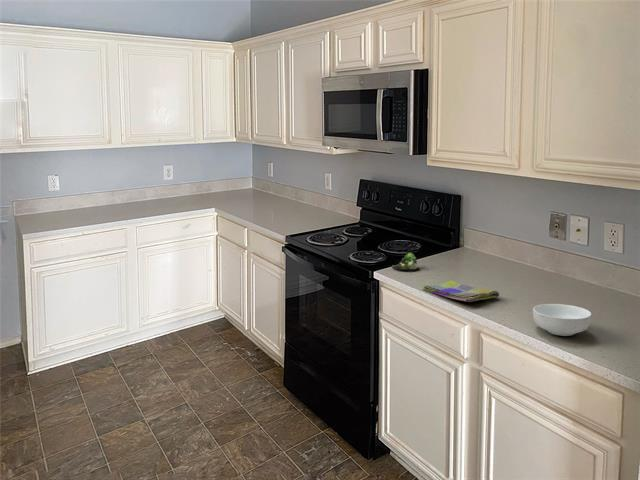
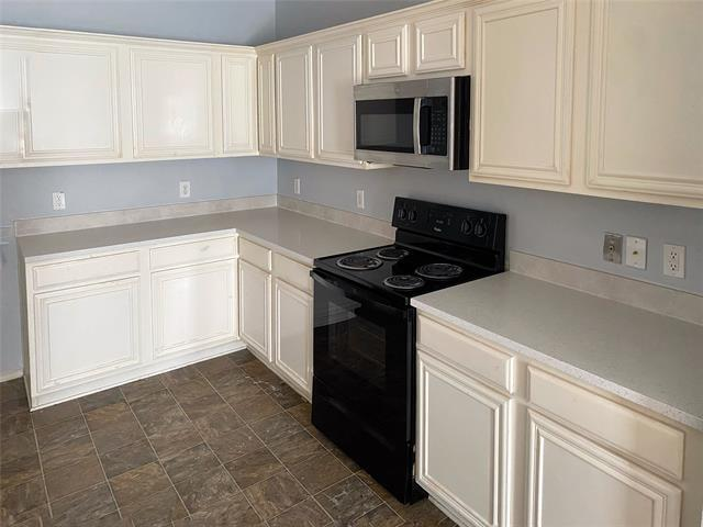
- succulent plant (405, 260)
- cereal bowl (561, 321)
- dish towel (460, 290)
